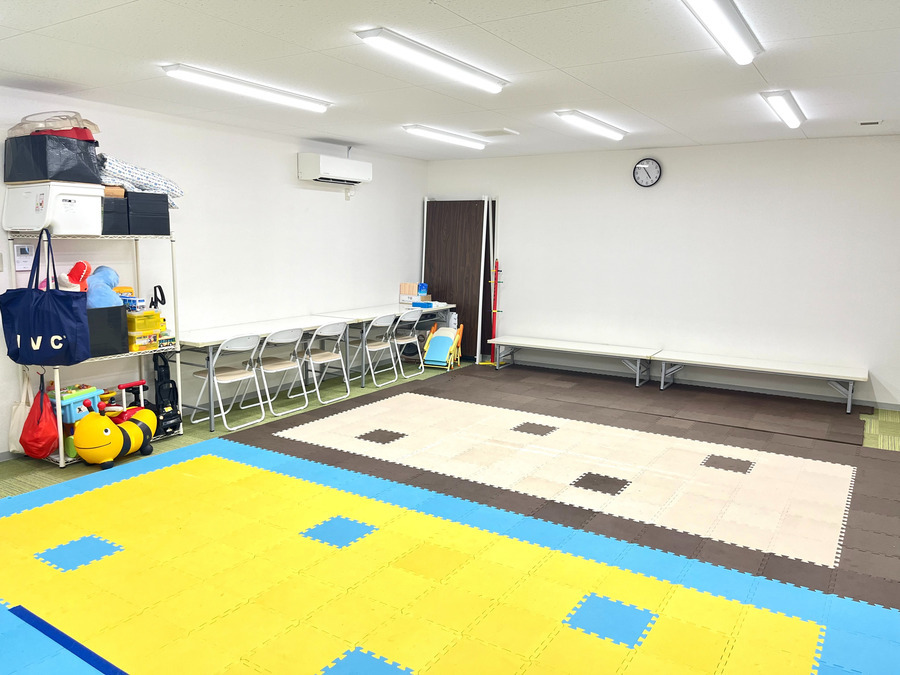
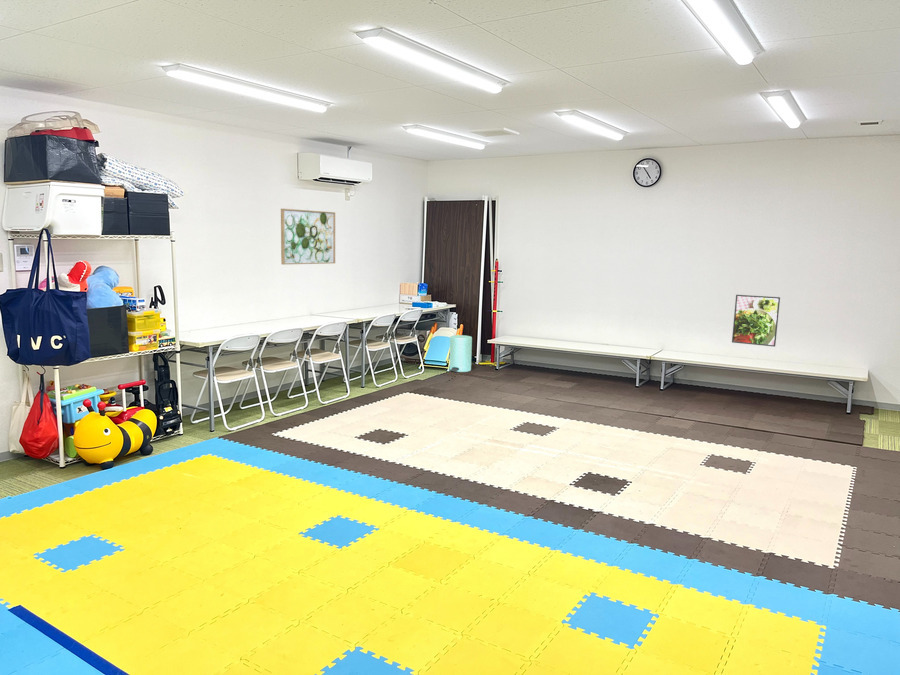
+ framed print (755, 320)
+ trash can (459, 353)
+ wall art (310, 237)
